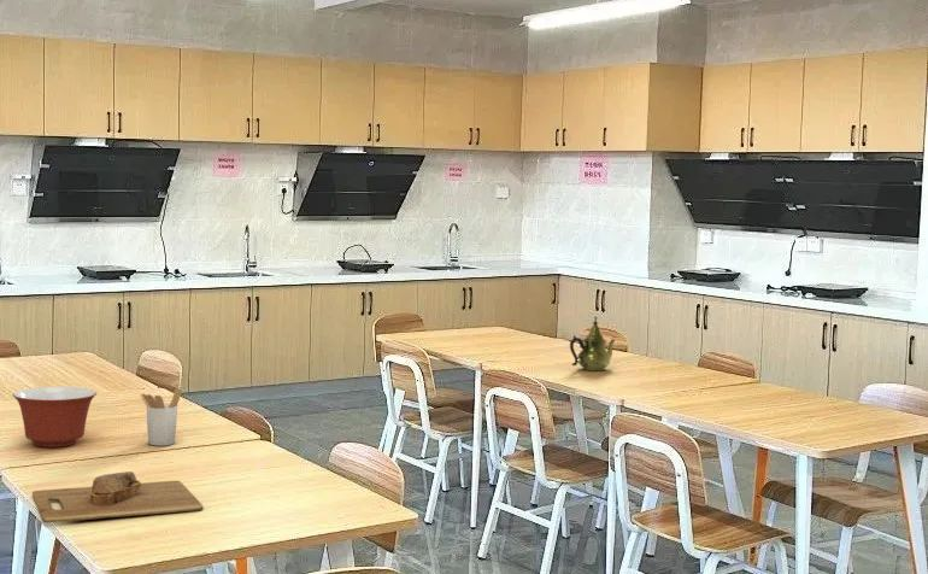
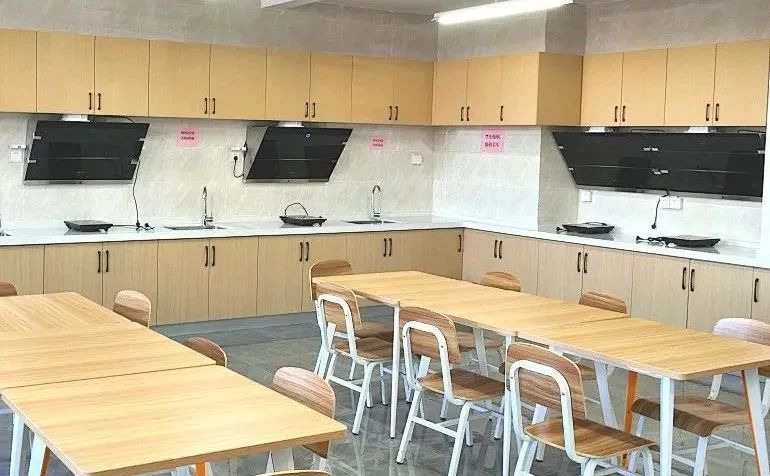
- cutting board (116, 487)
- teapot (593, 342)
- mixing bowl (54, 417)
- utensil holder (158, 416)
